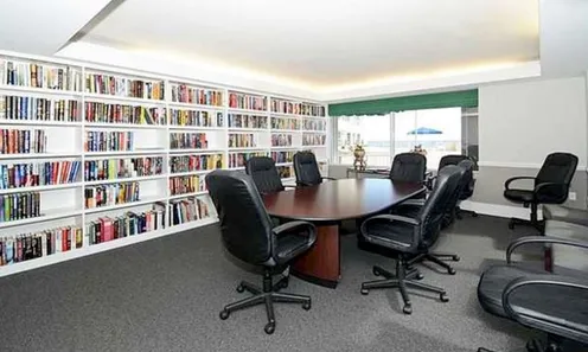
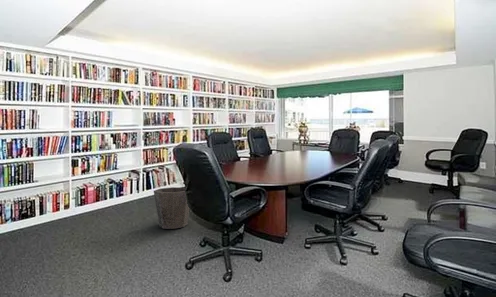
+ waste bin (173, 207)
